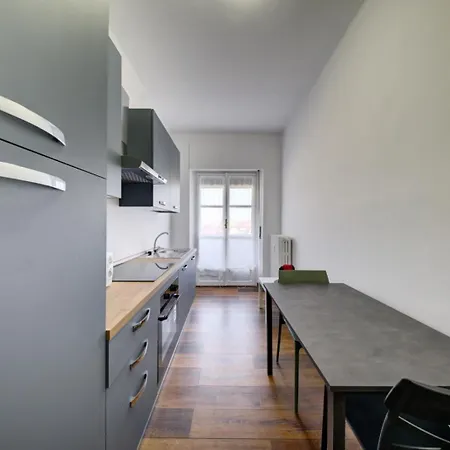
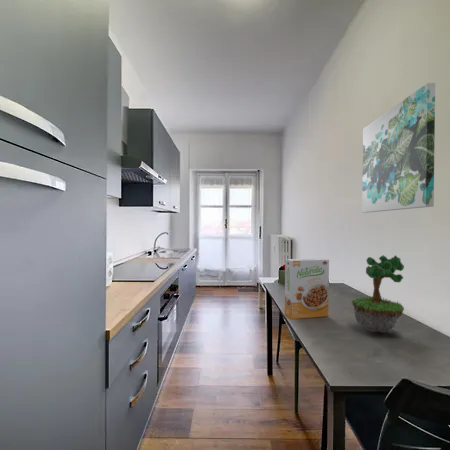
+ cereal box (306, 287)
+ plant (378, 293)
+ wall art (392, 160)
